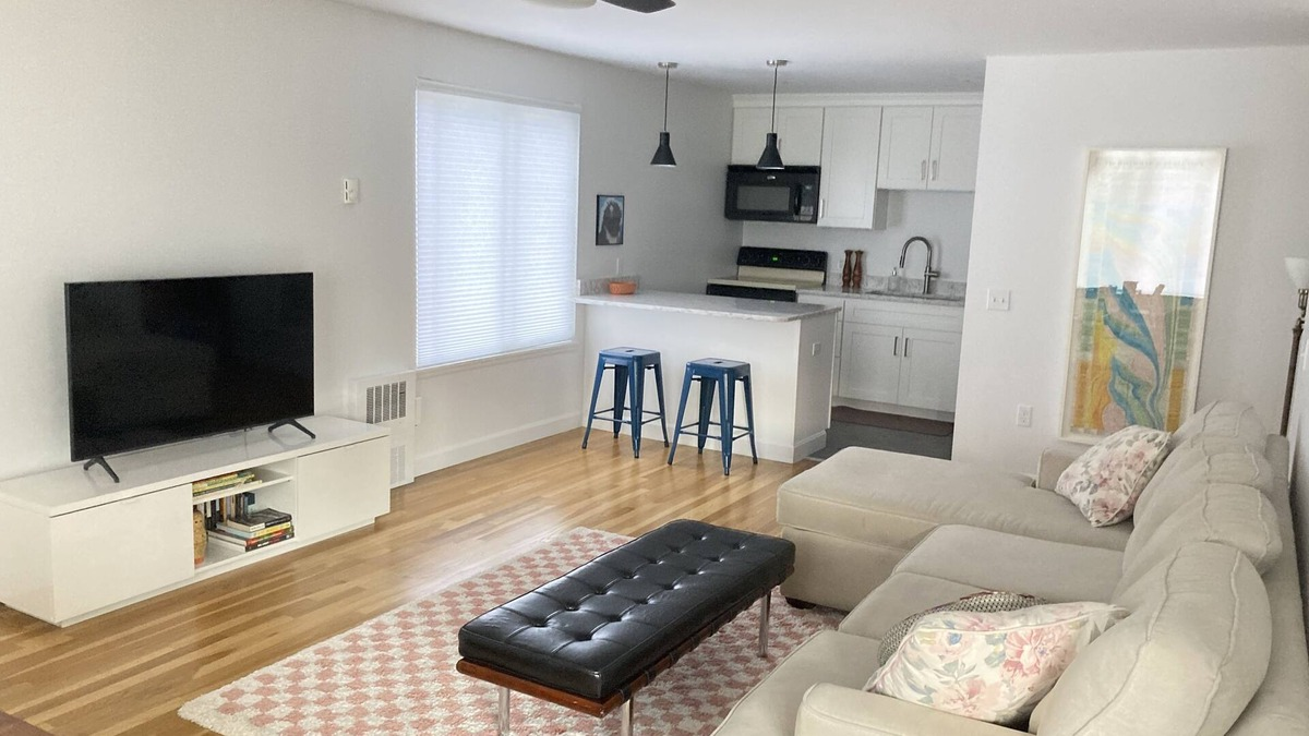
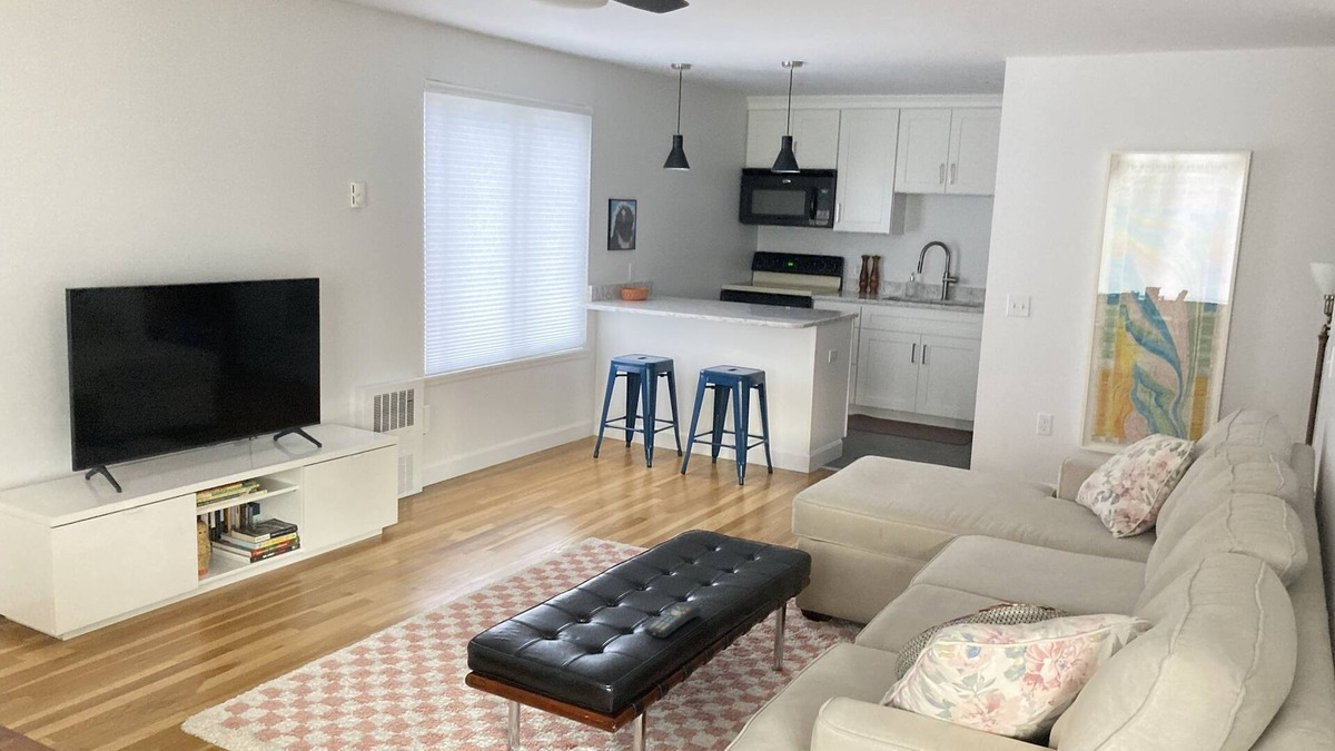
+ remote control (673, 619)
